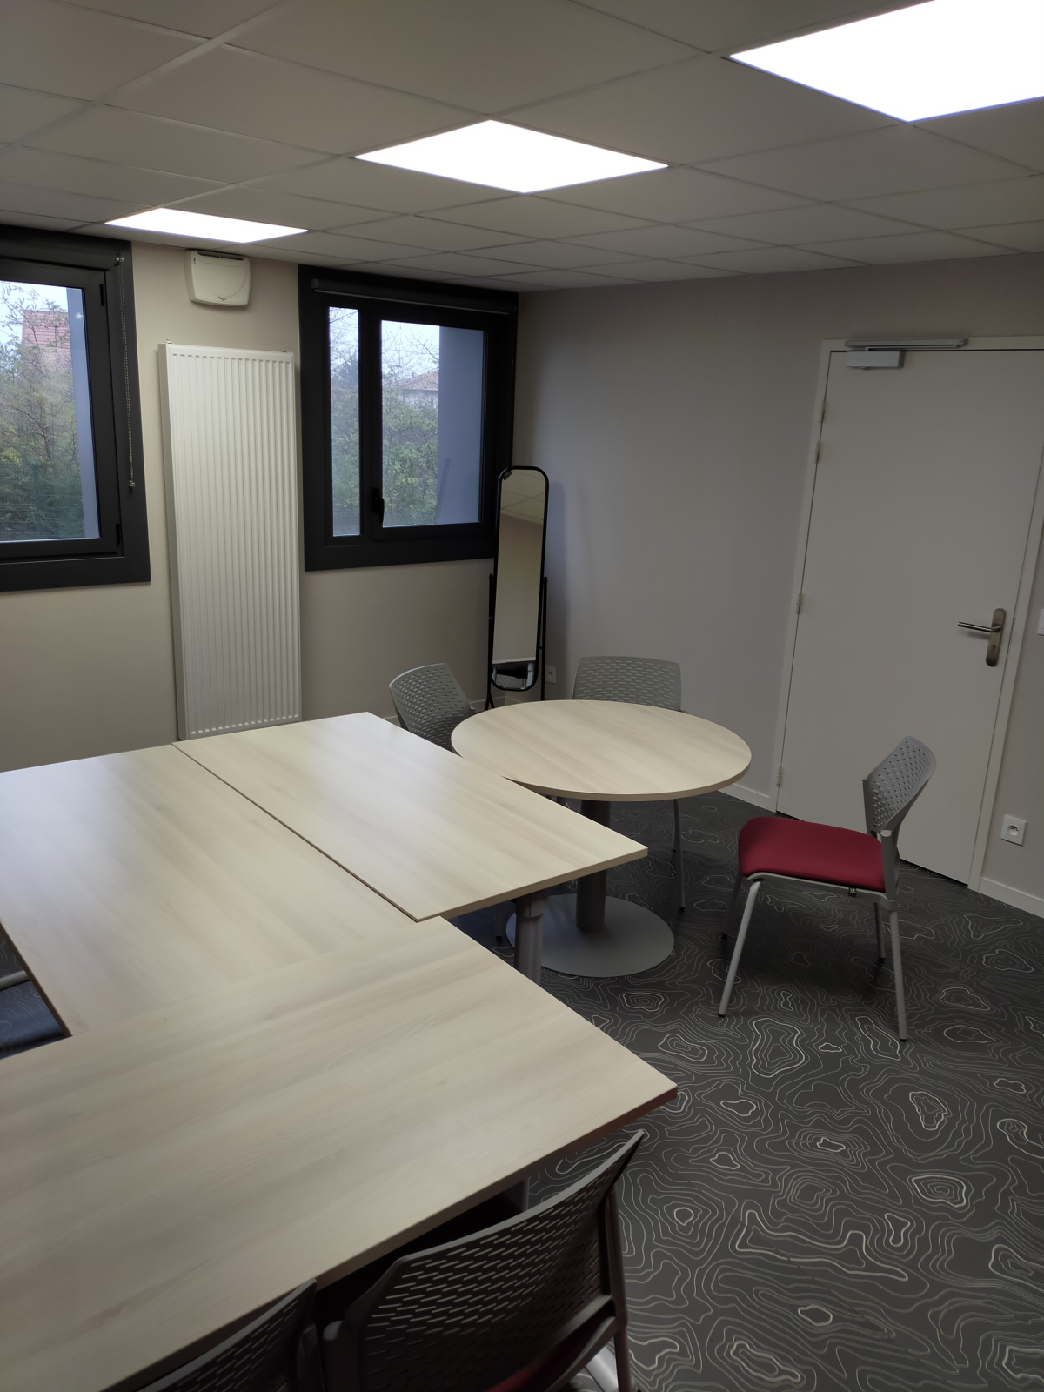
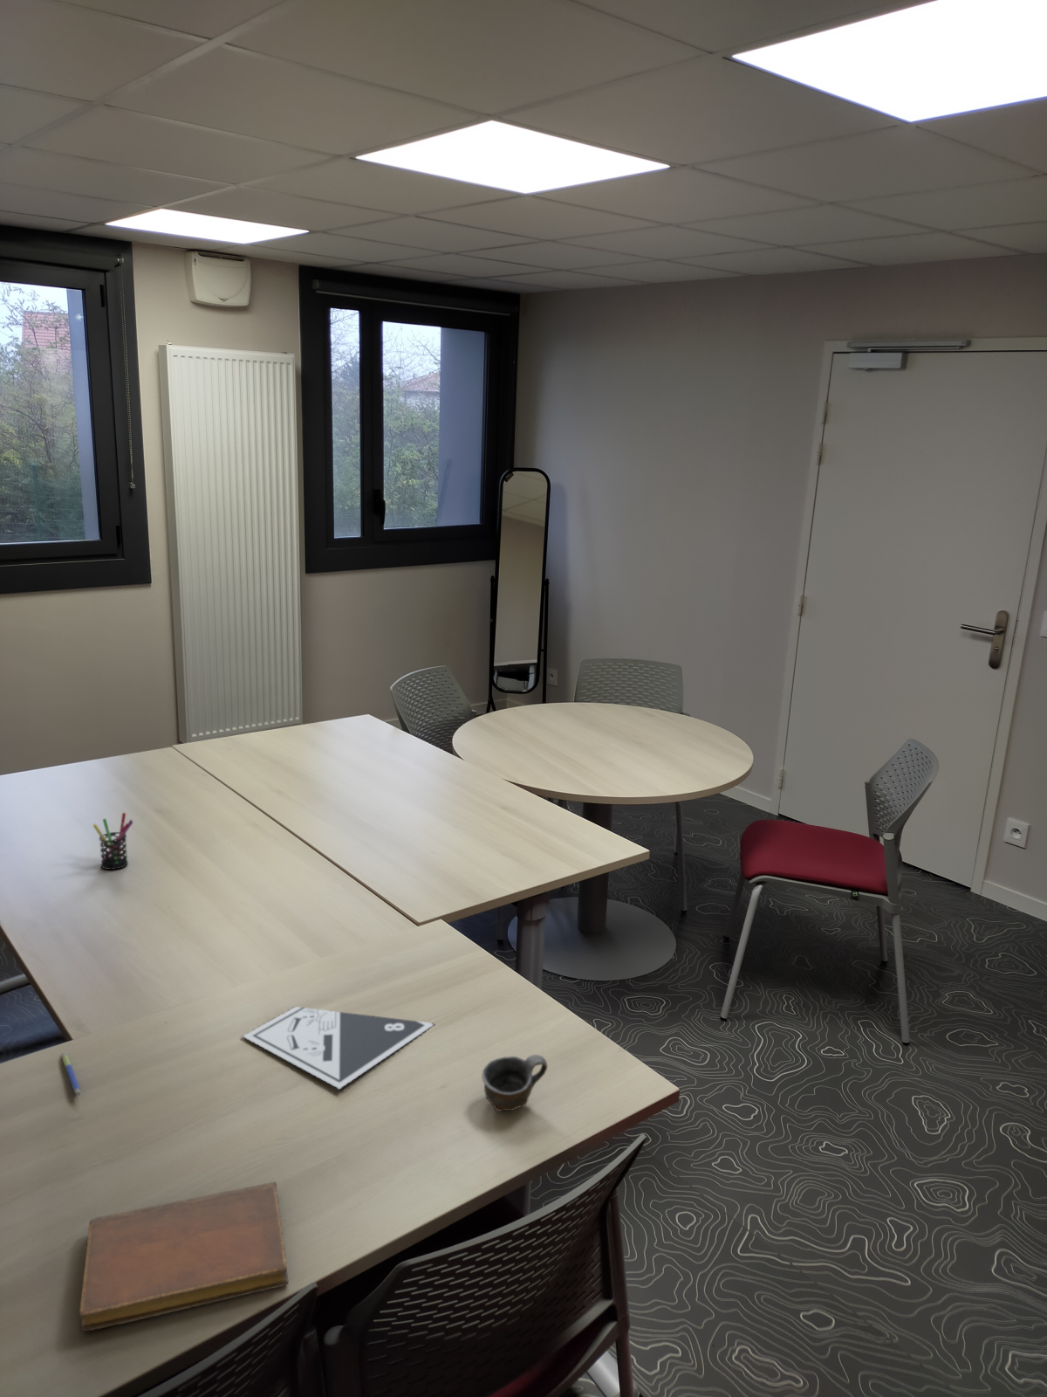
+ board game (340, 1031)
+ pen holder (113, 839)
+ notebook (186, 1248)
+ cup (511, 1082)
+ pen (69, 1072)
